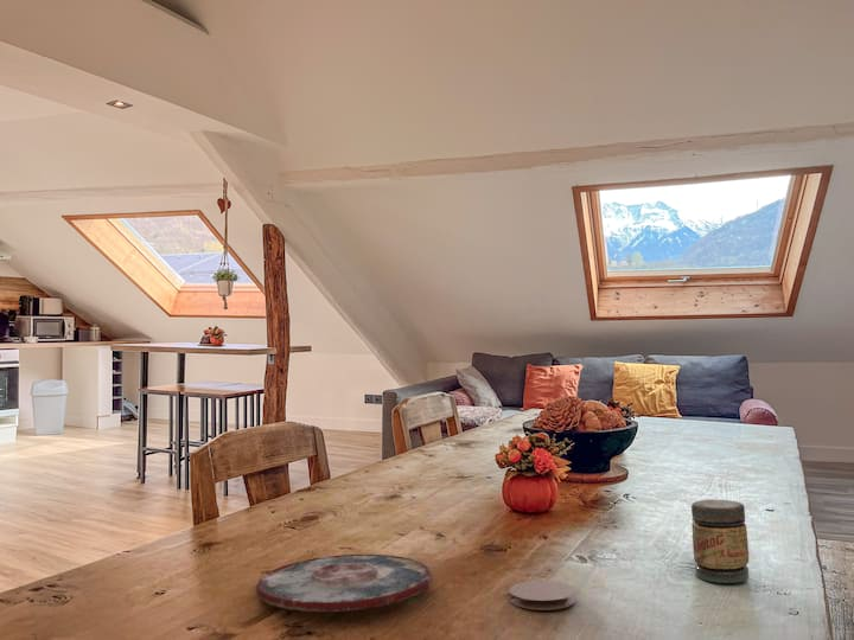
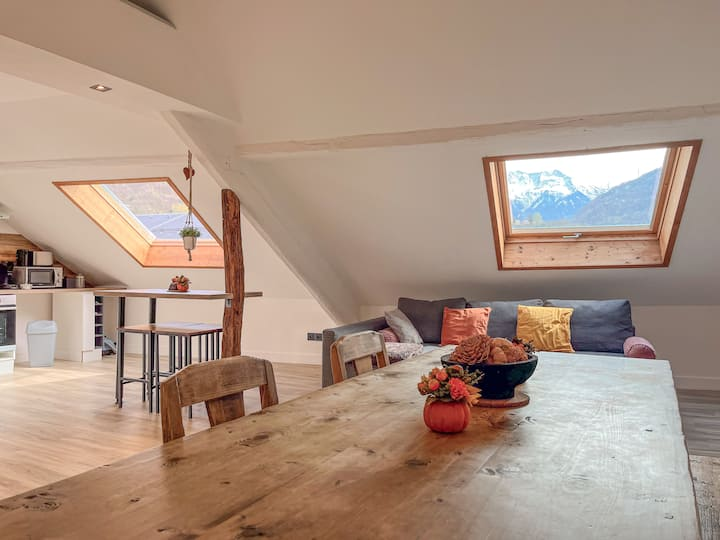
- coaster (542, 594)
- plate (345, 581)
- jar (719, 539)
